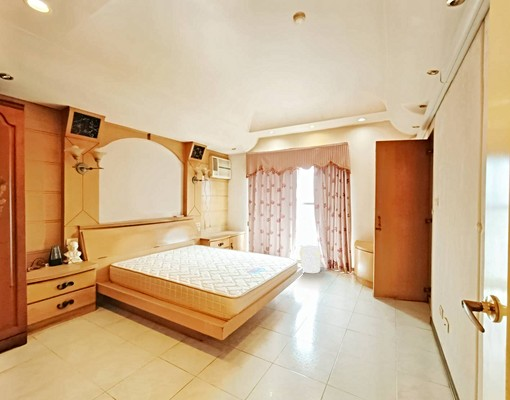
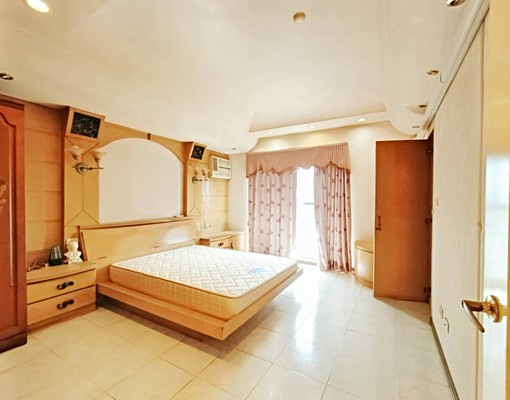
- laundry hamper (309, 257)
